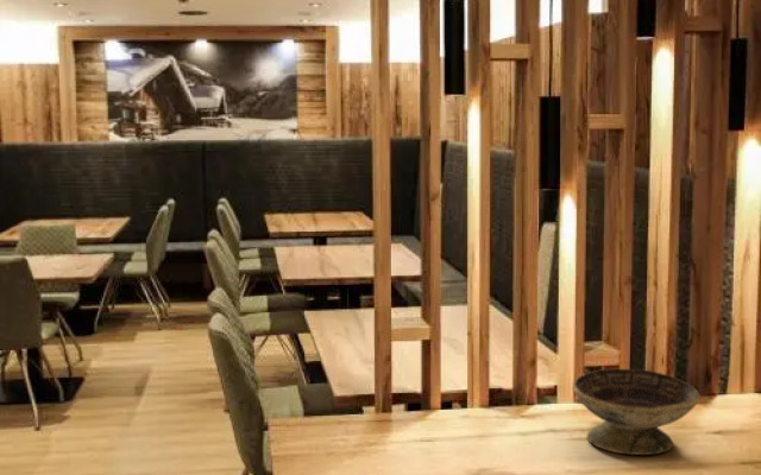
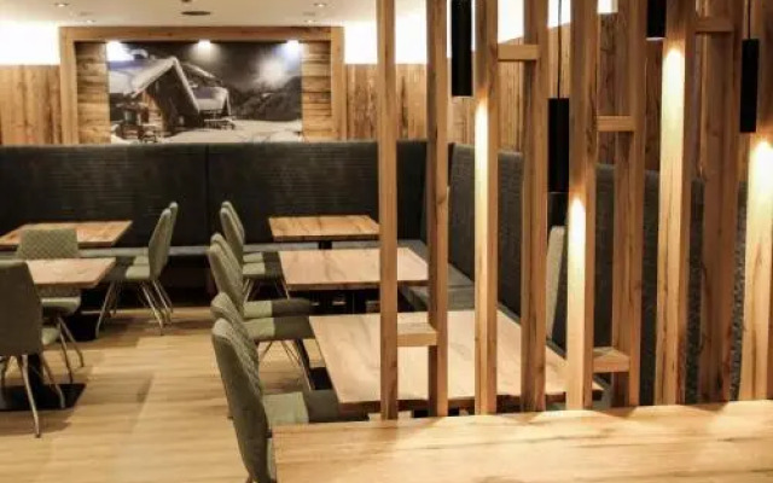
- decorative bowl (635, 412)
